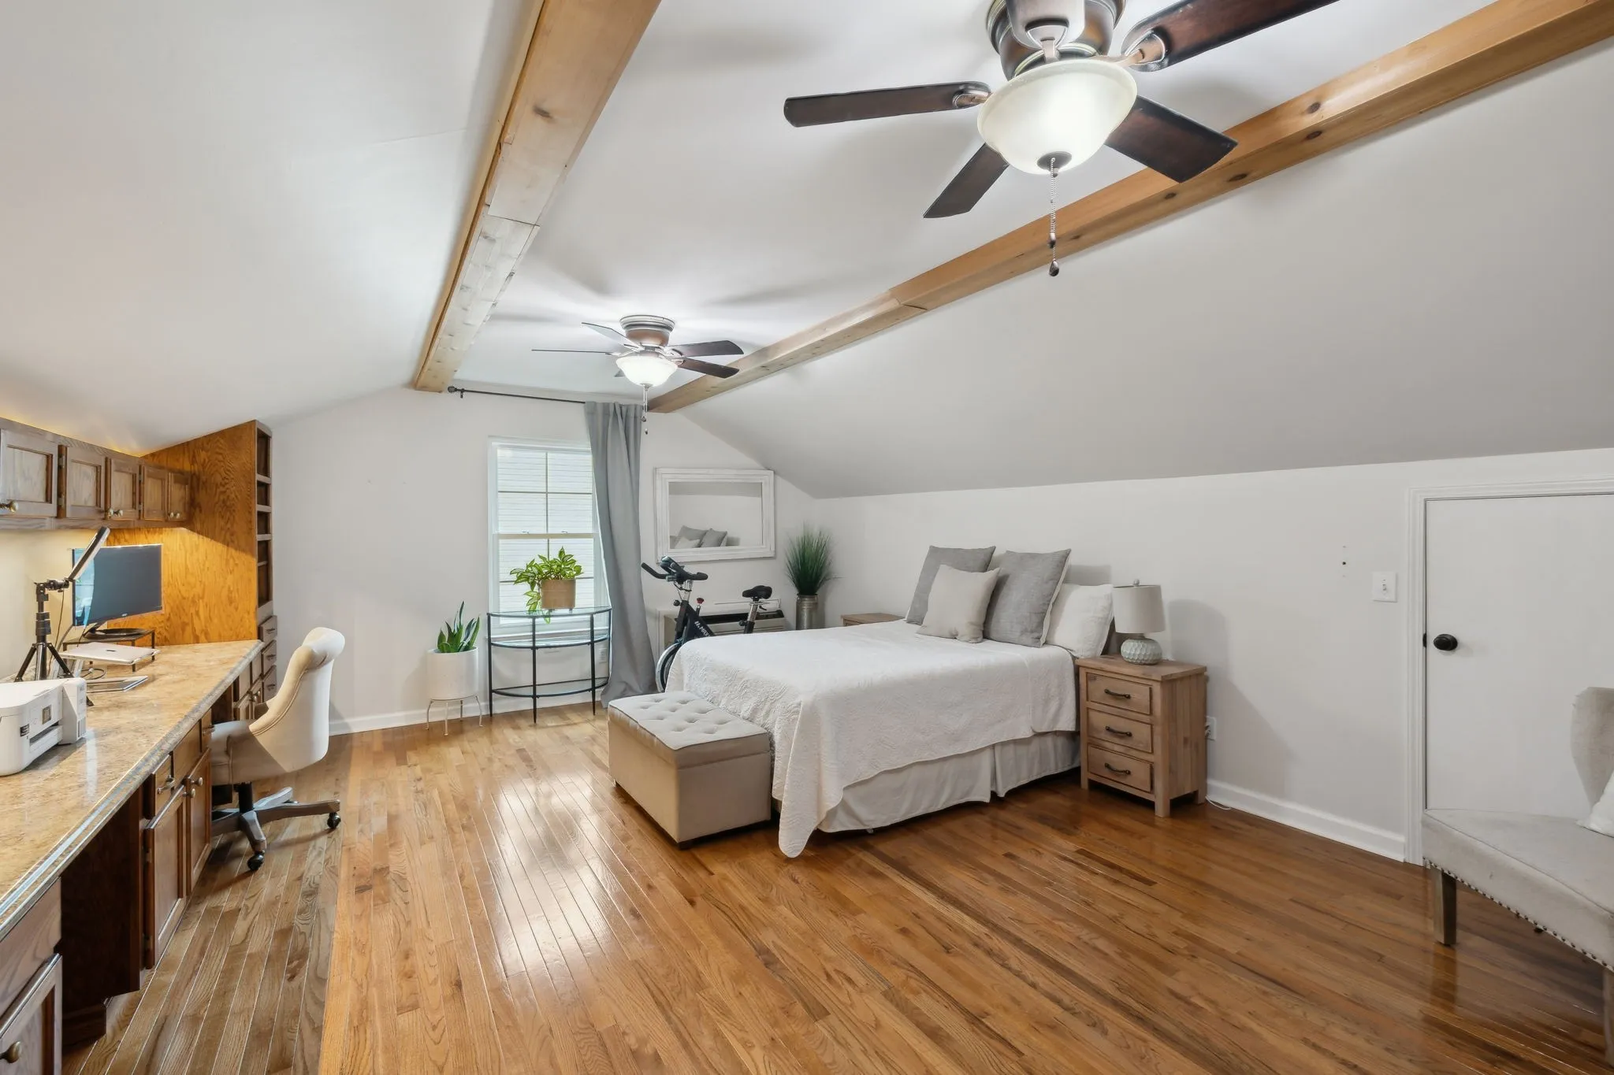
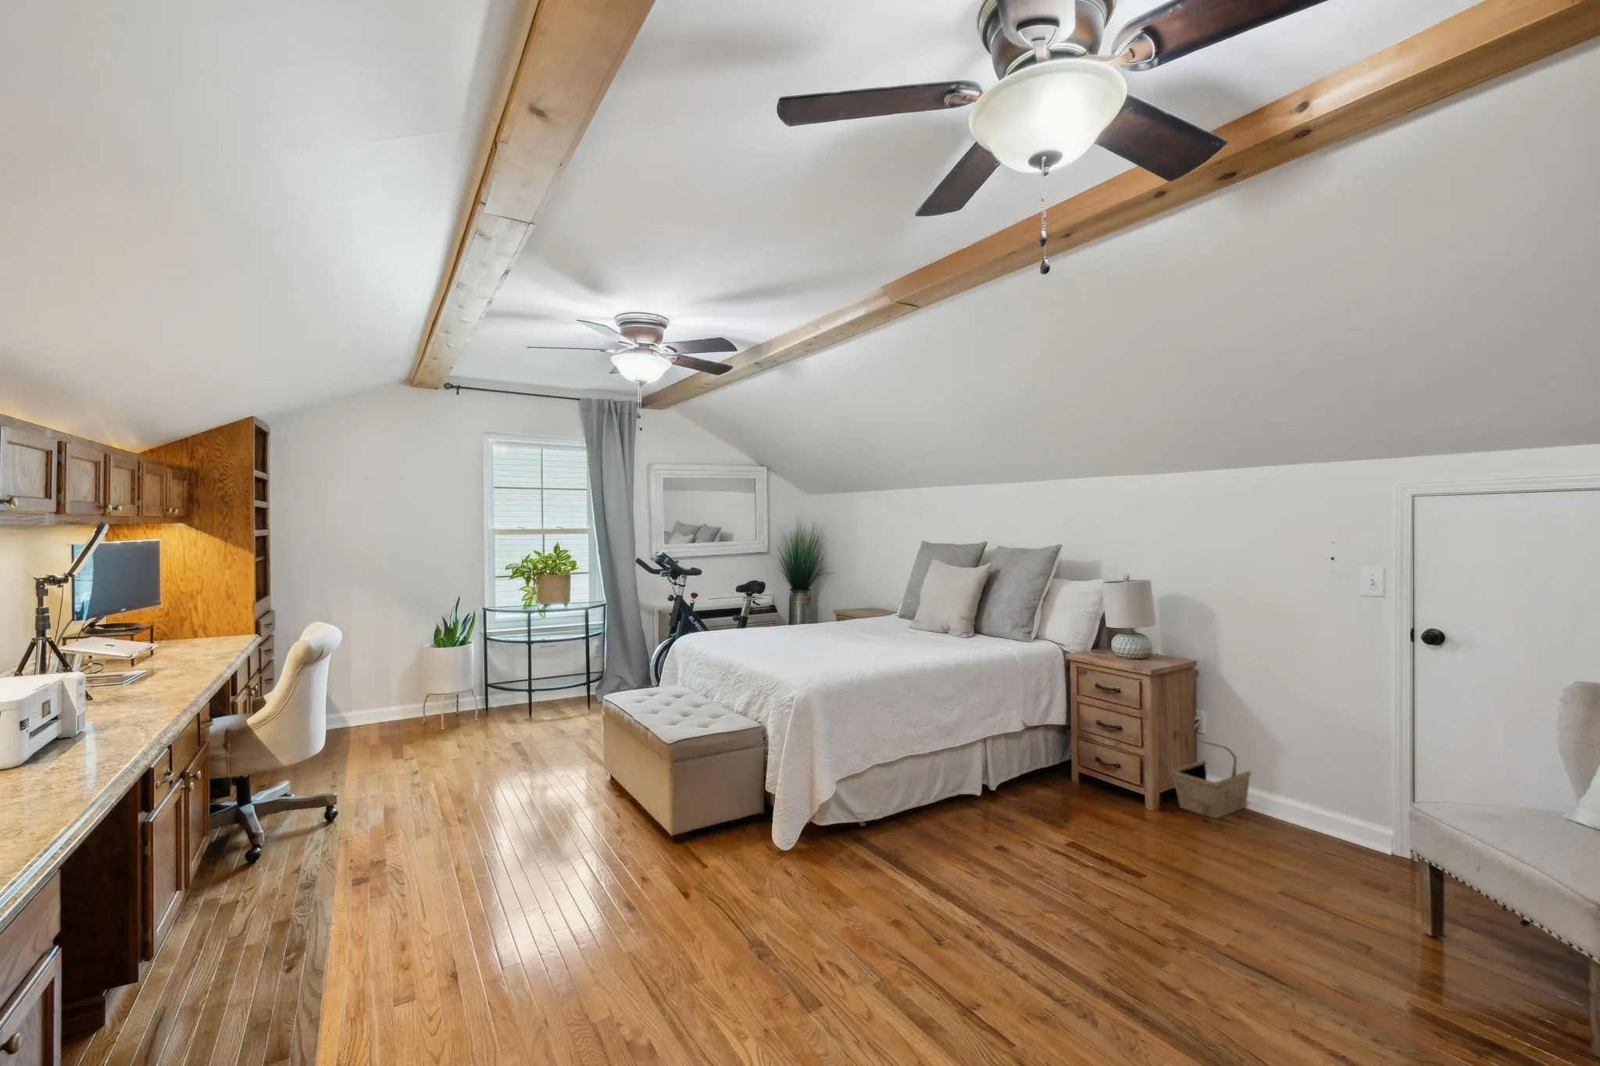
+ basket (1205, 775)
